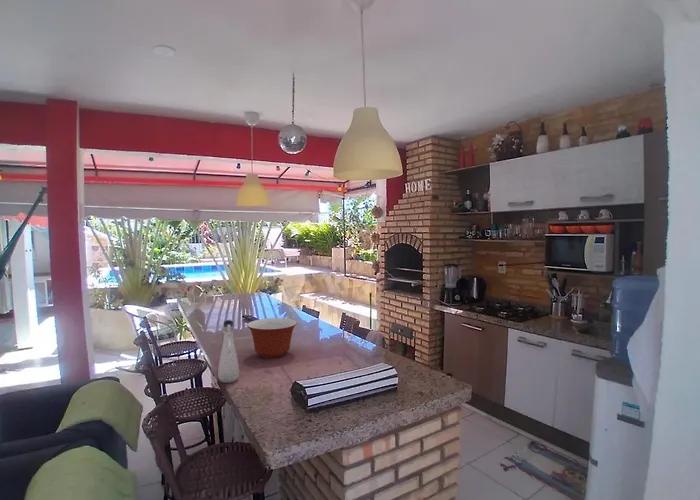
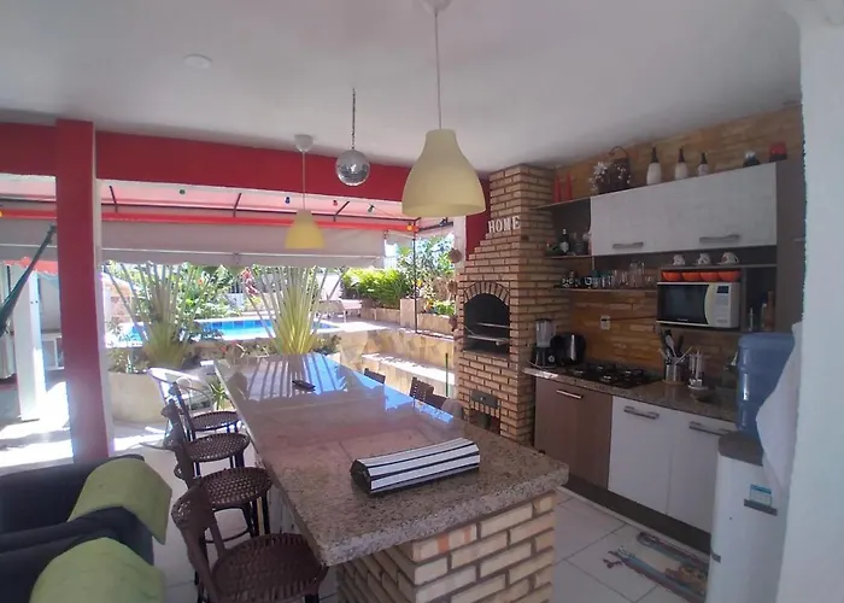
- water bottle (228, 348)
- mixing bowl (272, 338)
